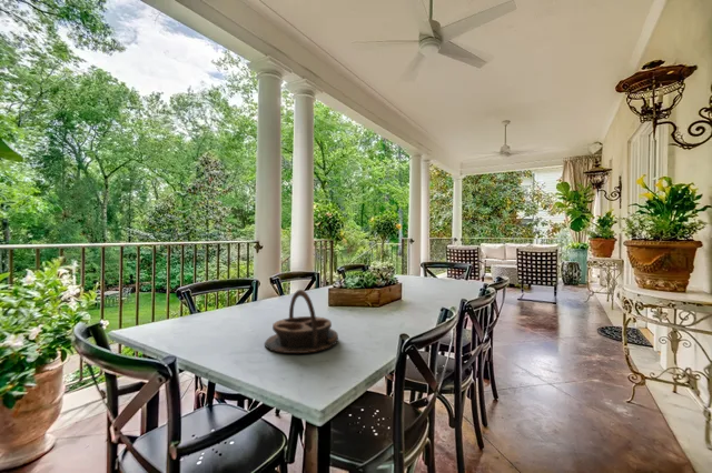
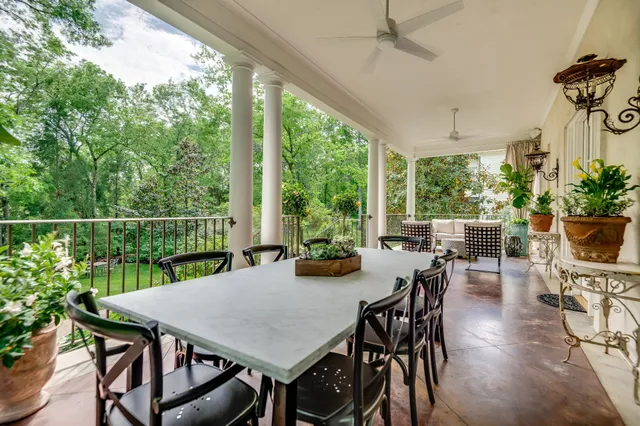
- serving tray (301, 316)
